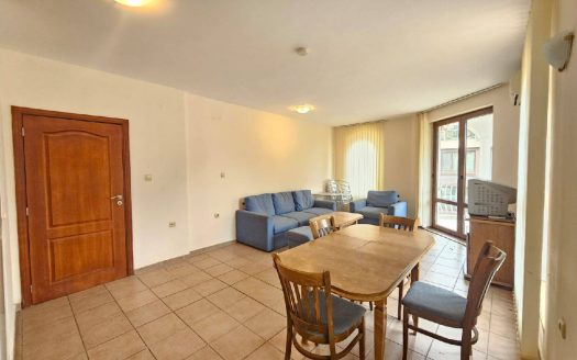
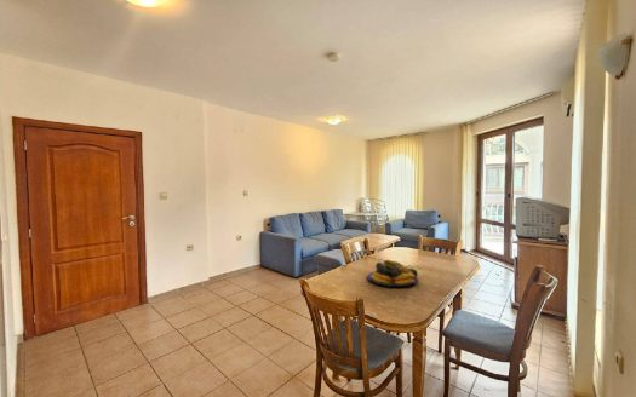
+ fruit bowl (391, 270)
